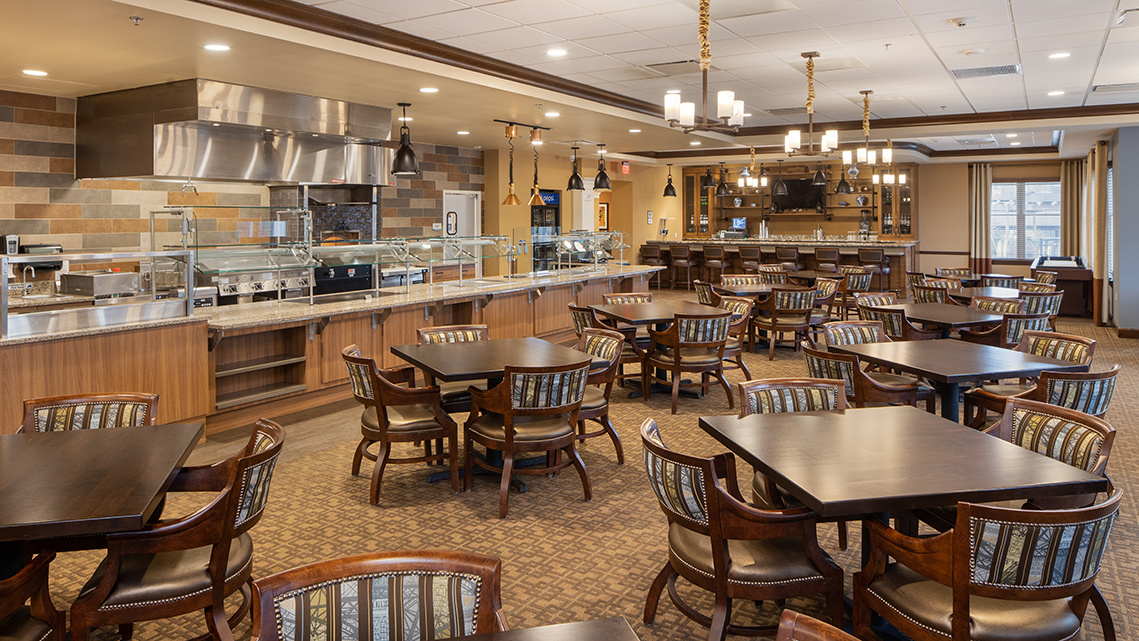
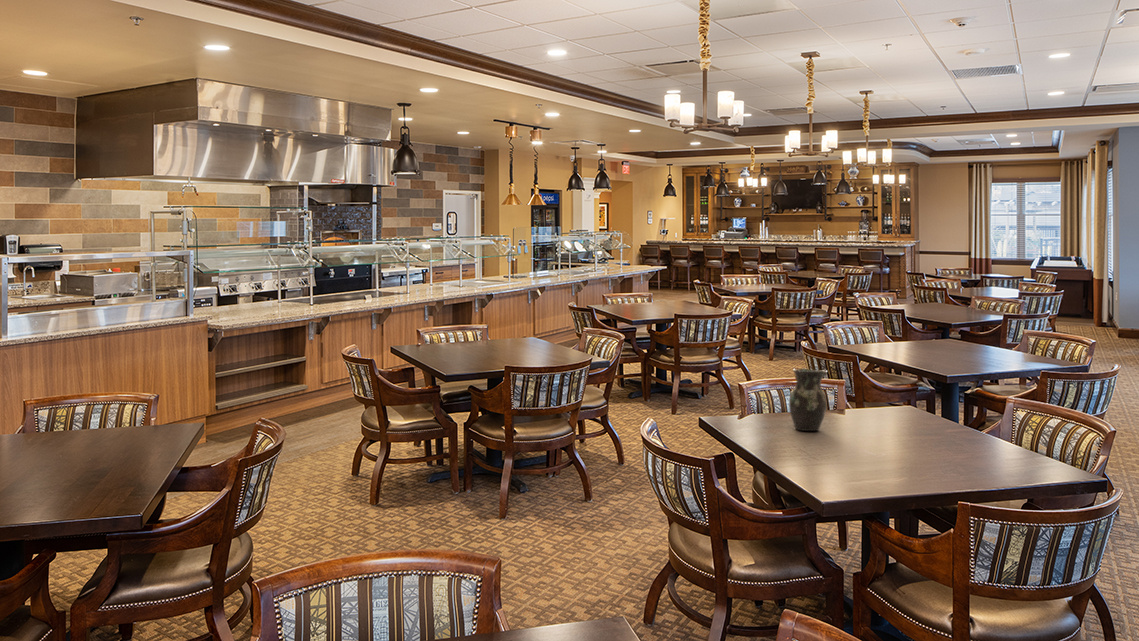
+ vase (807, 399)
